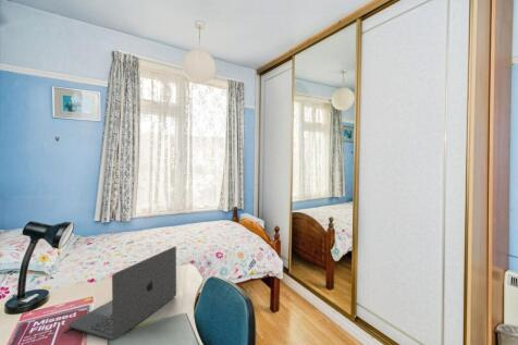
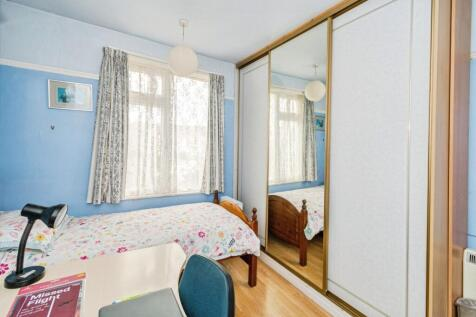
- laptop (127, 282)
